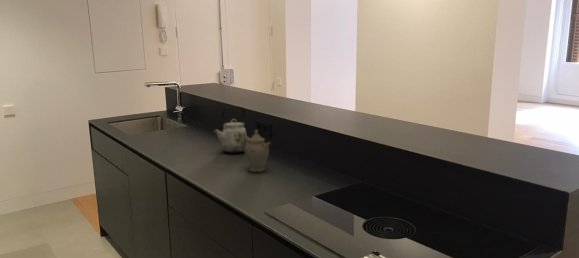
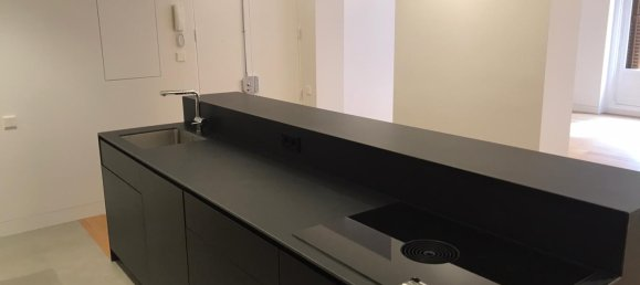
- chinaware (256, 149)
- kettle (229, 129)
